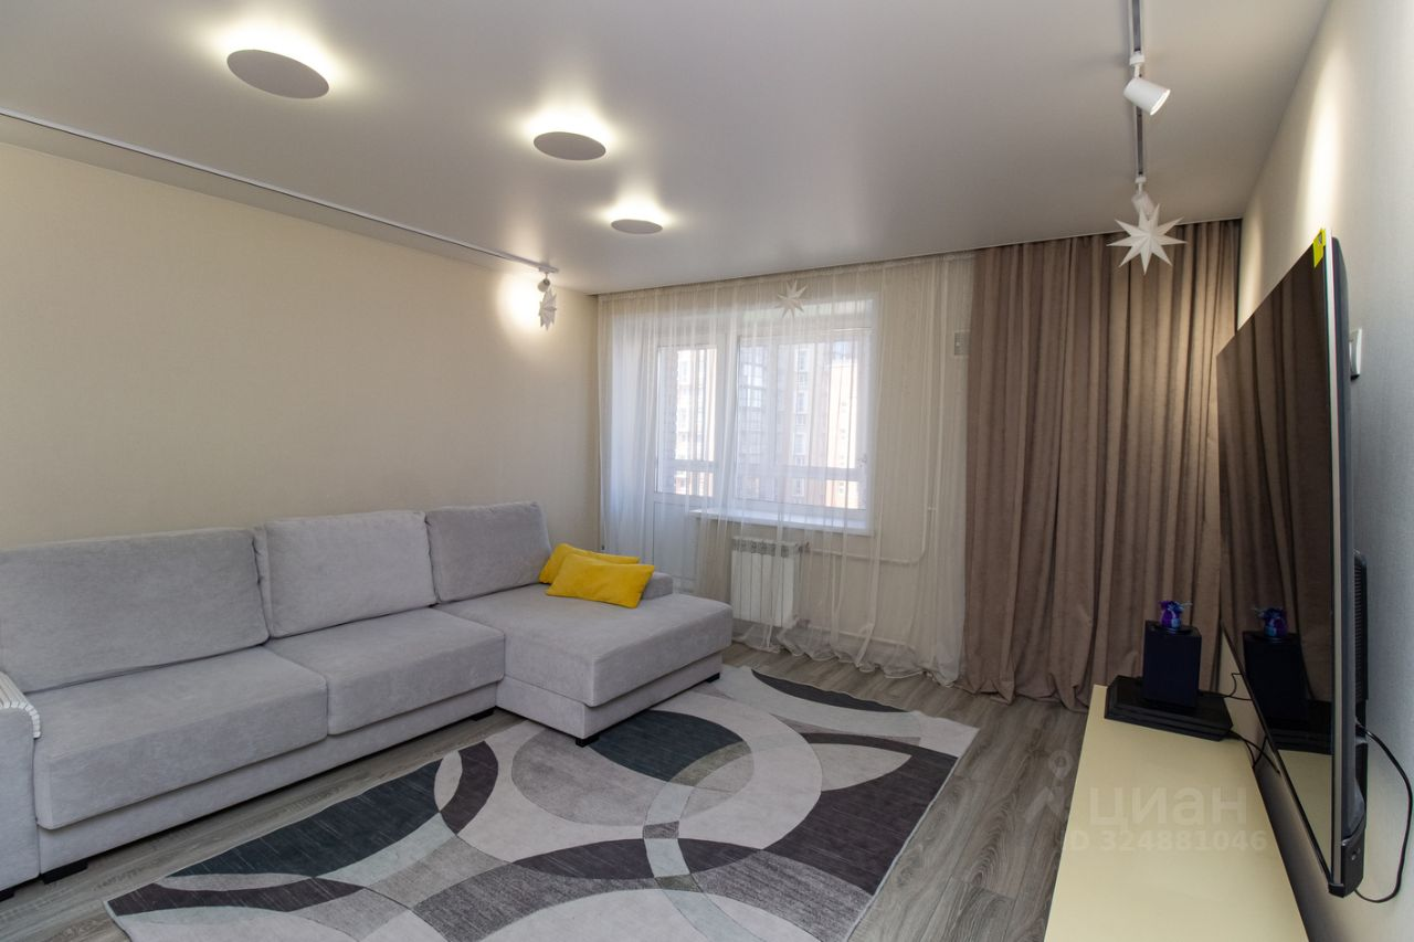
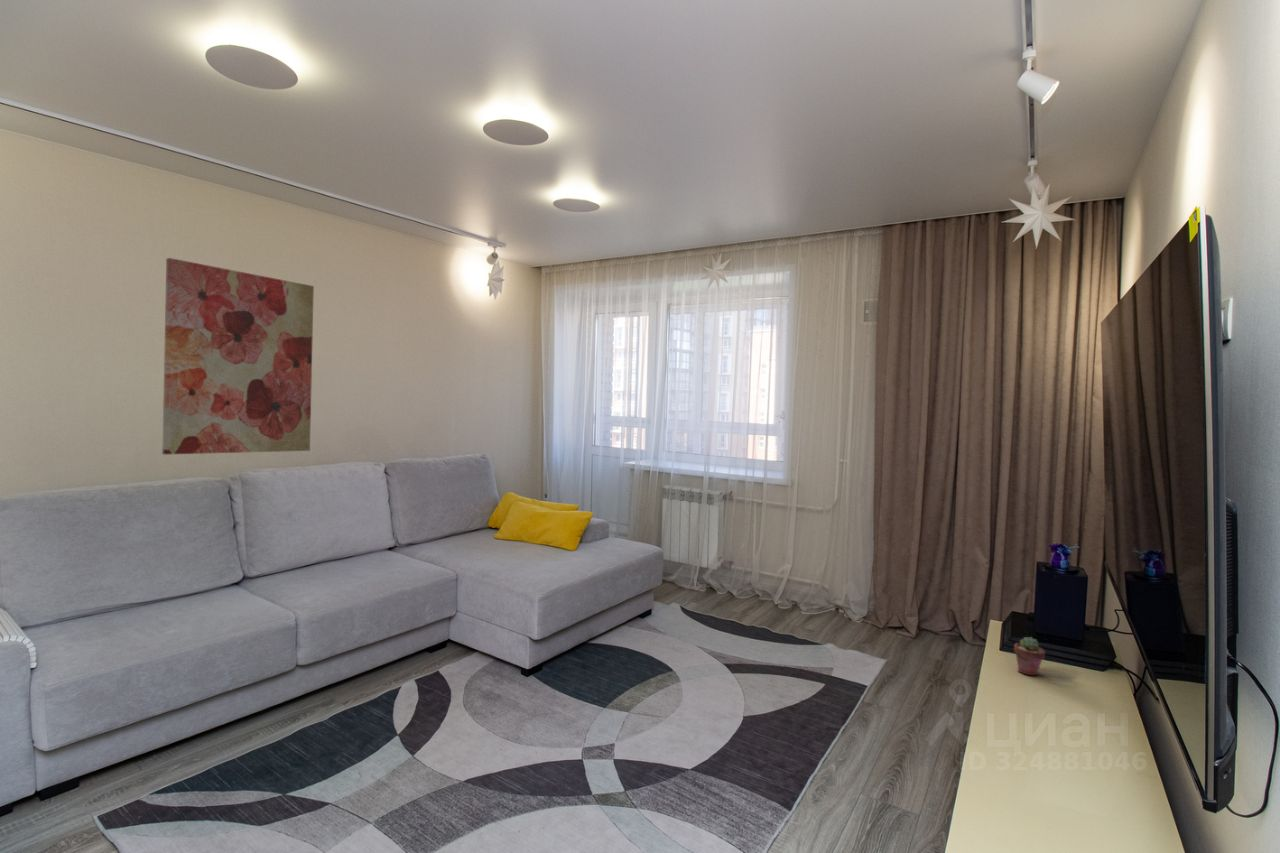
+ wall art (244, 363)
+ potted succulent (1029, 654)
